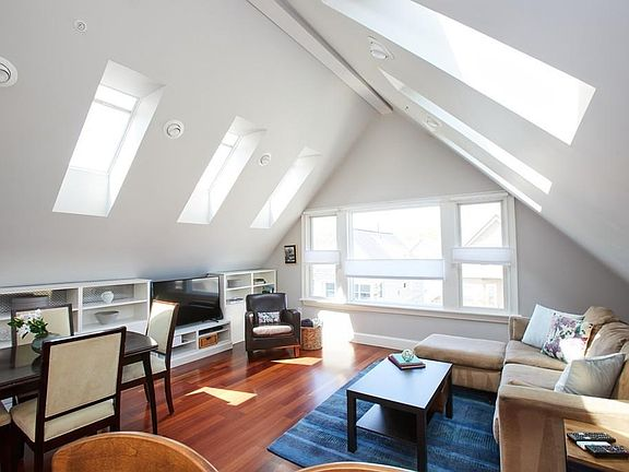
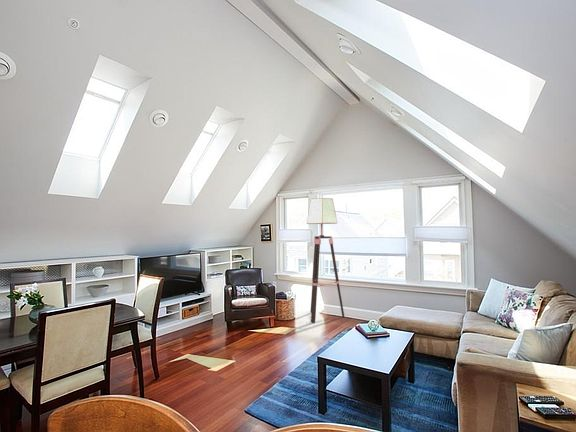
+ floor lamp (318, 257)
